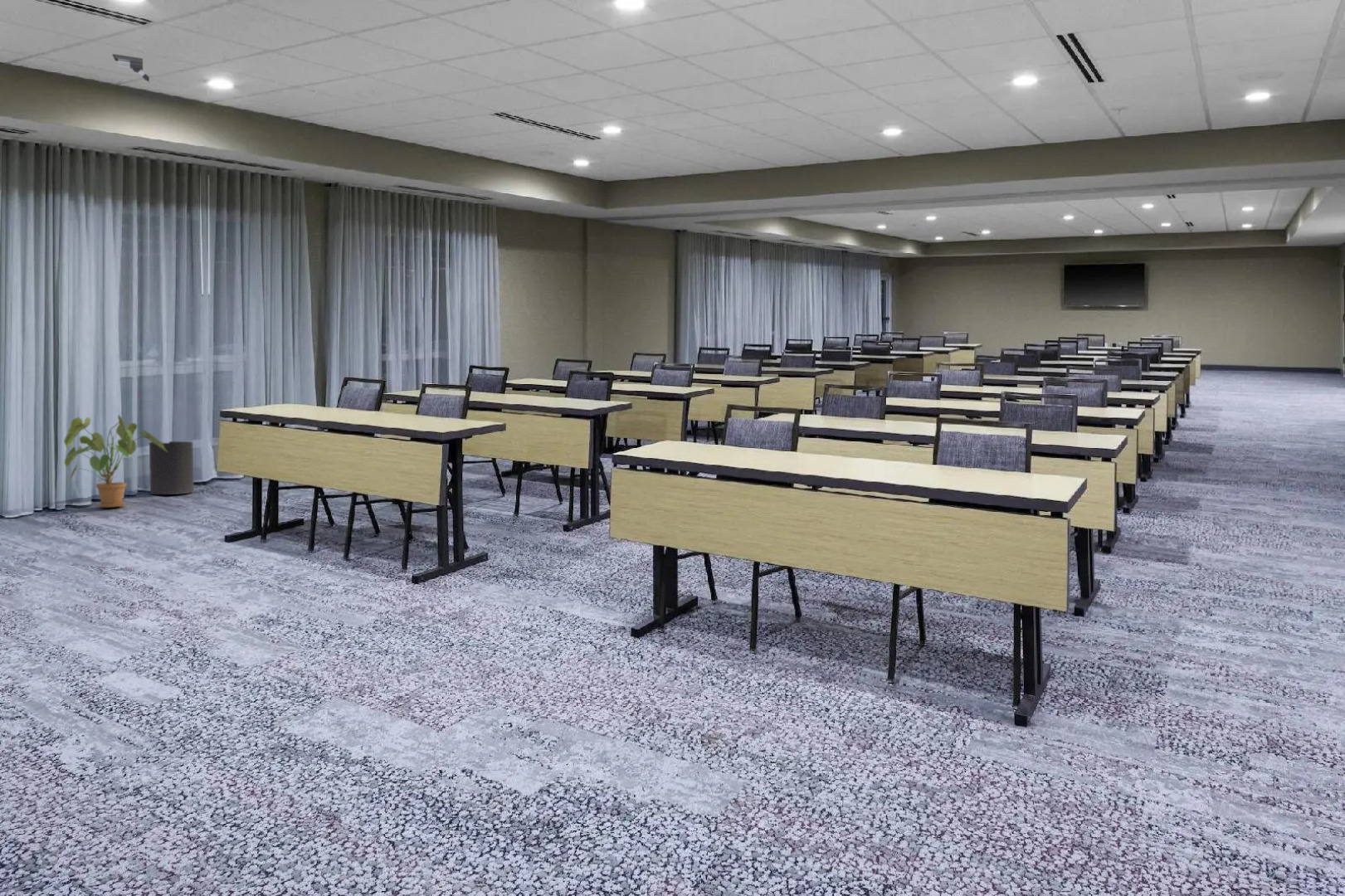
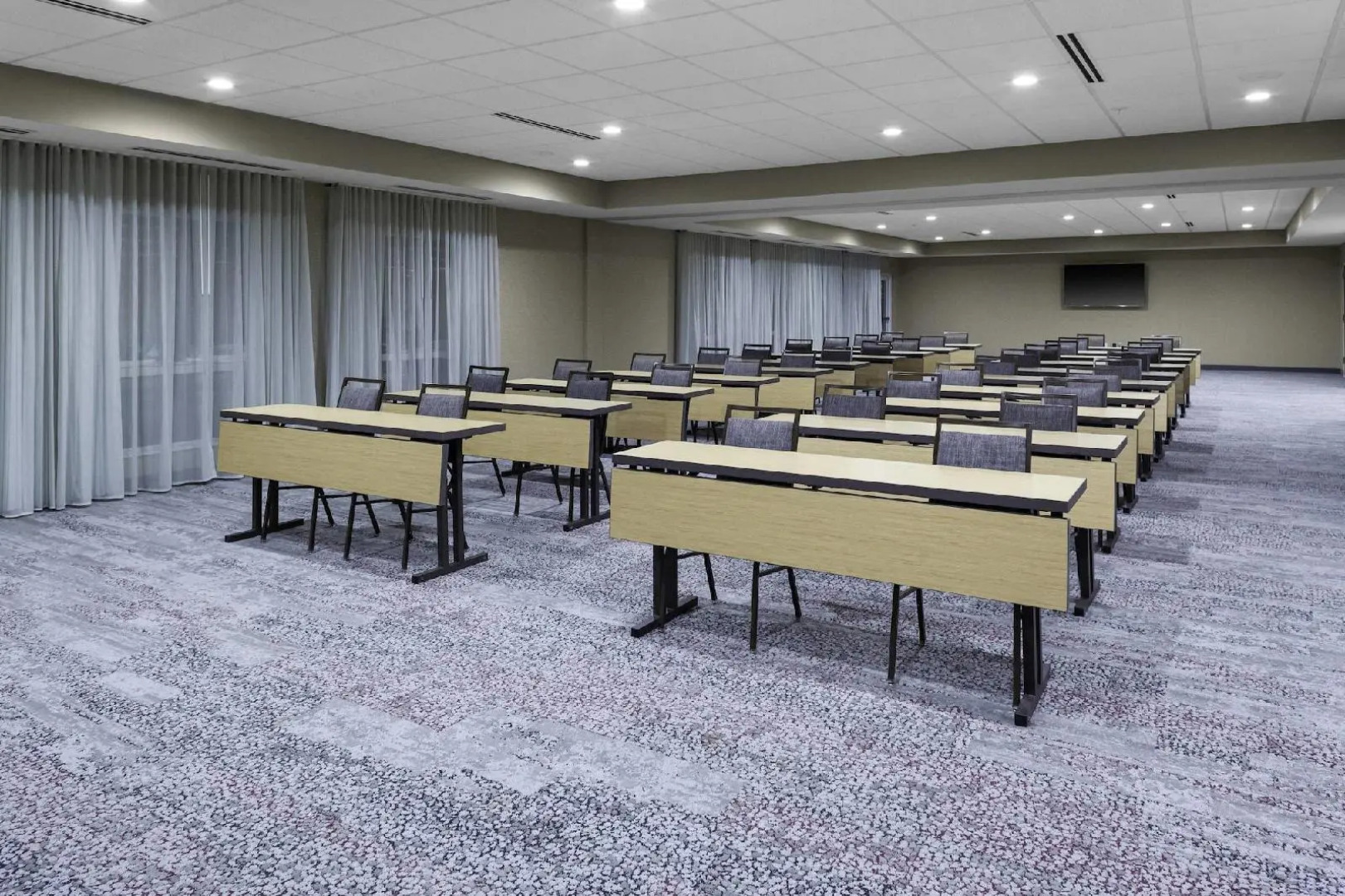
- security camera (131, 68)
- trash can (171, 467)
- house plant (111, 460)
